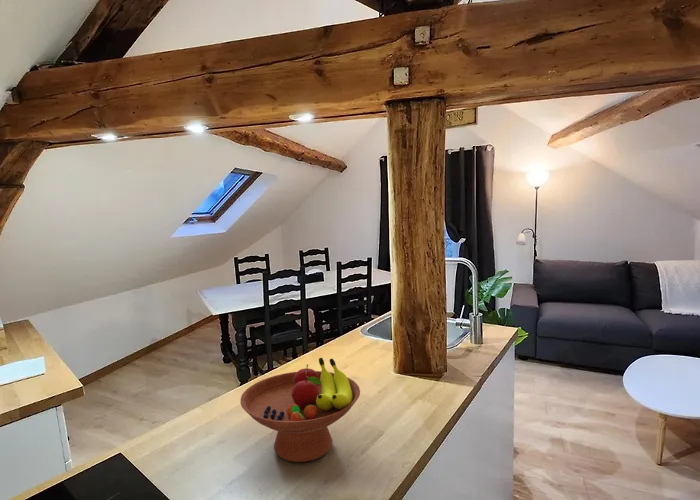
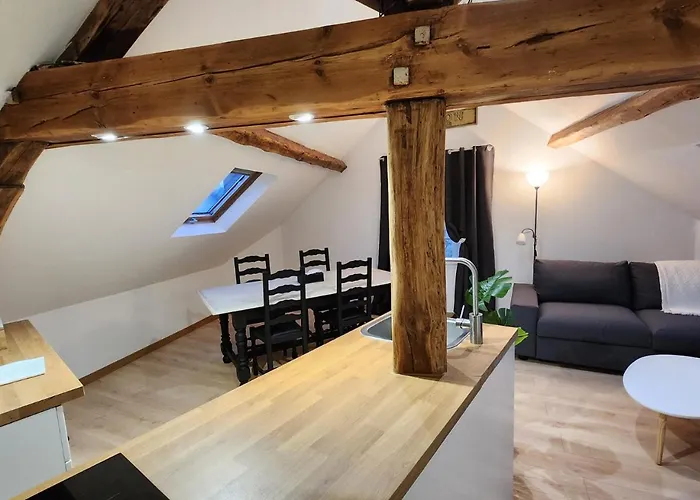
- fruit bowl (301, 409)
